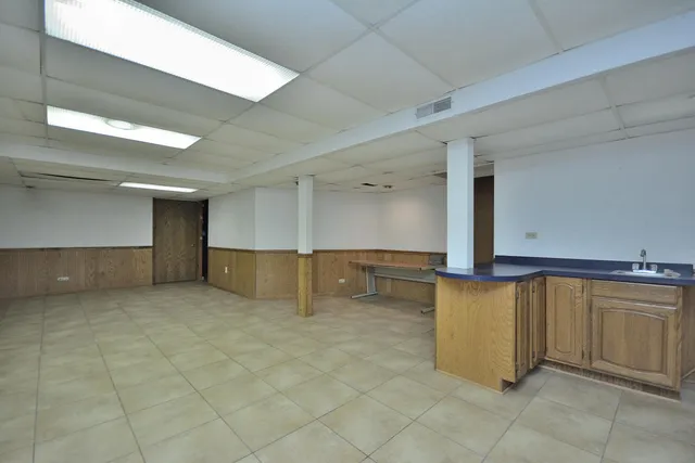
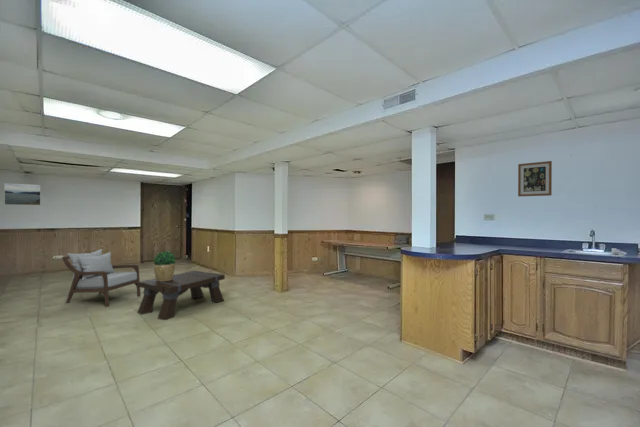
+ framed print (22, 194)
+ coffee table (183, 292)
+ wall art (534, 179)
+ armchair (101, 275)
+ potted plant (164, 265)
